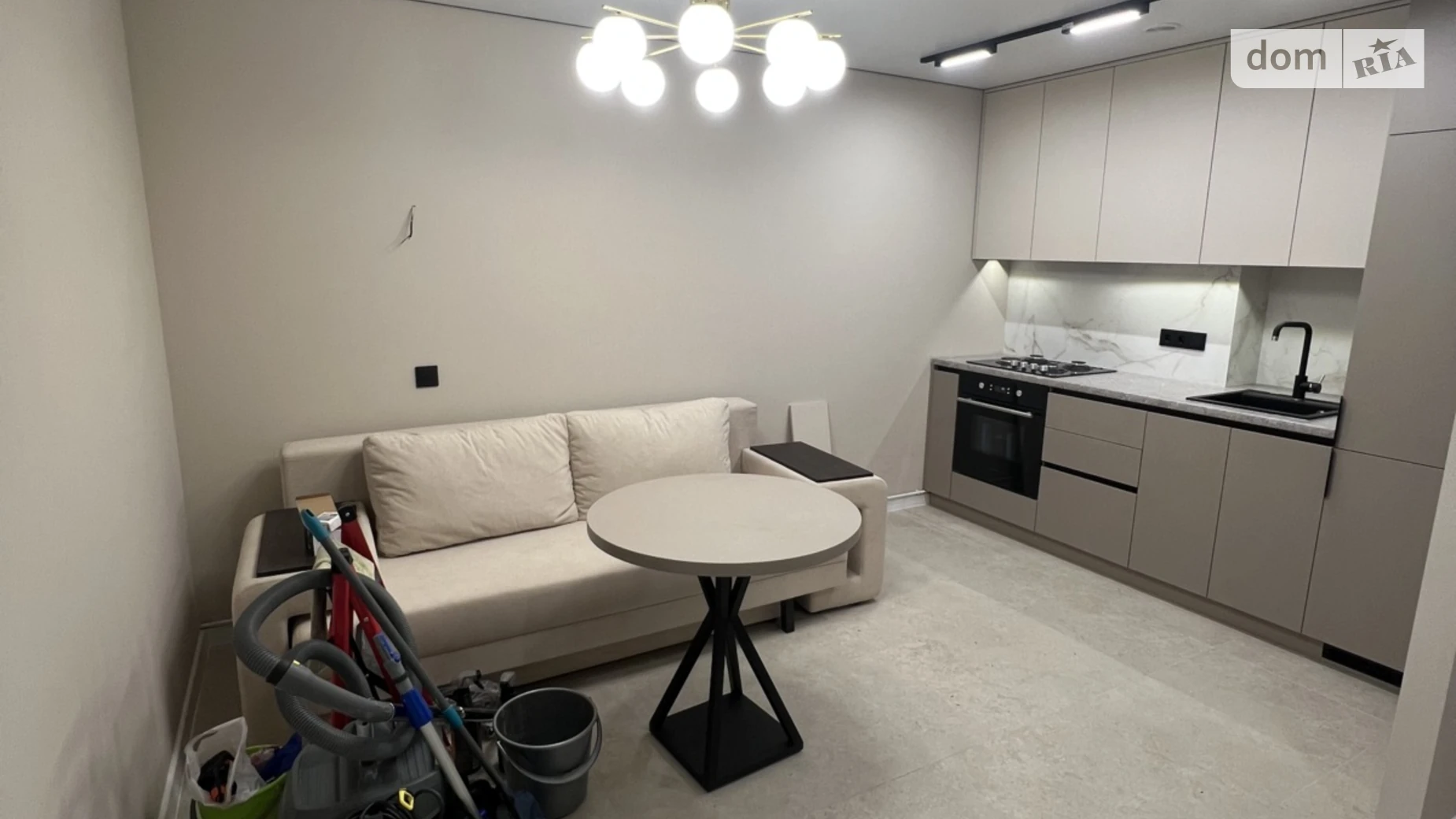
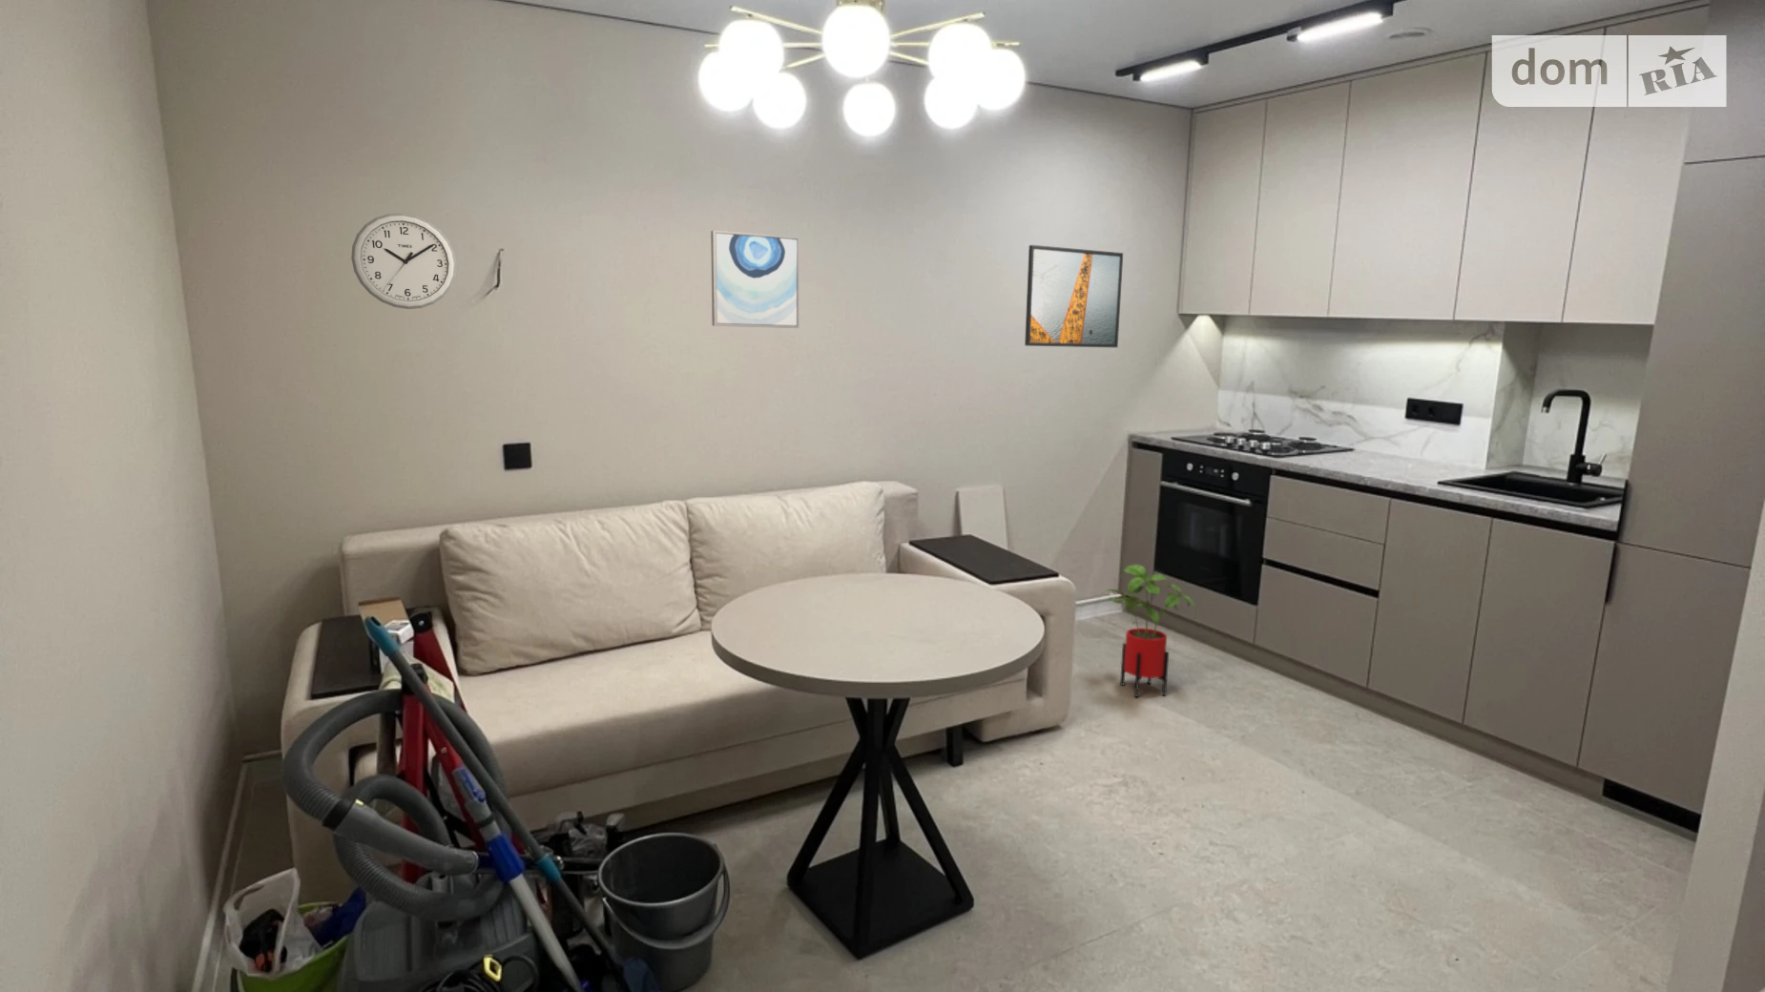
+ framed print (1074, 298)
+ wall art (755, 281)
+ wall clock (405, 262)
+ house plant (1142, 627)
